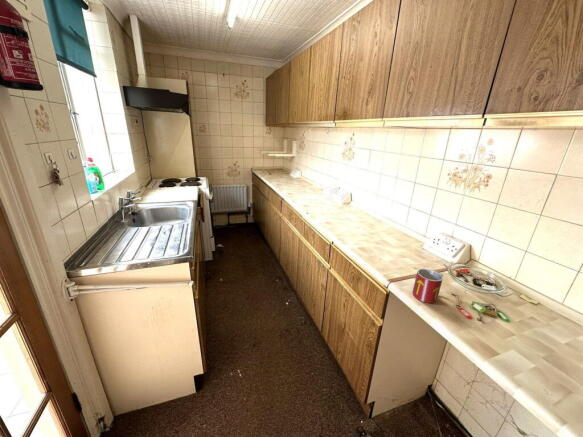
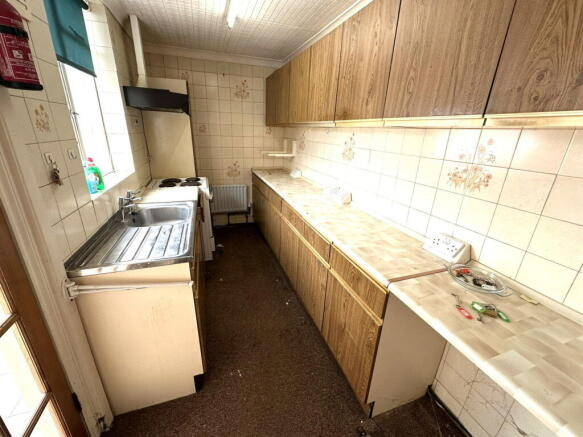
- mug (430, 284)
